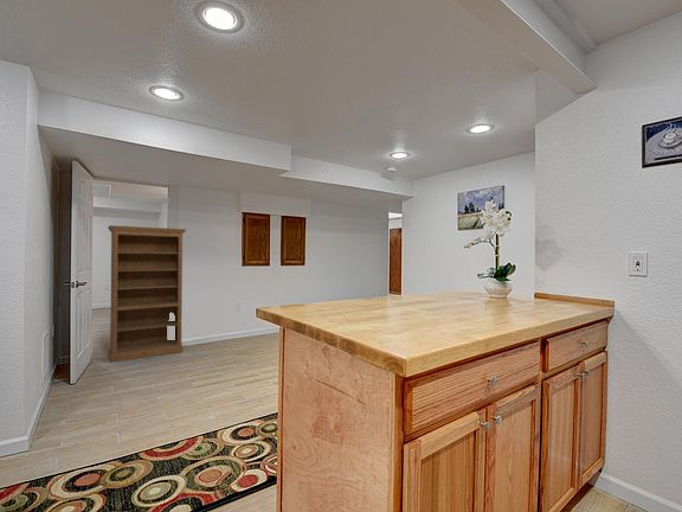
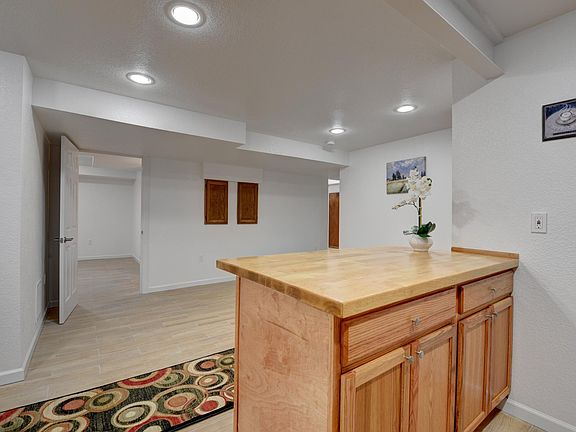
- bookshelf (147, 290)
